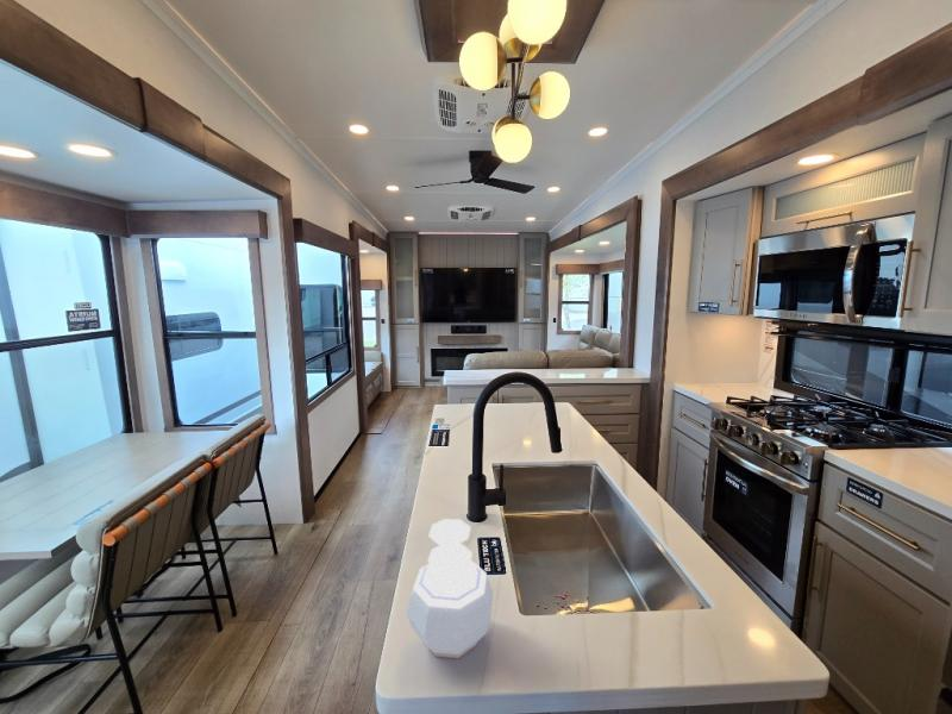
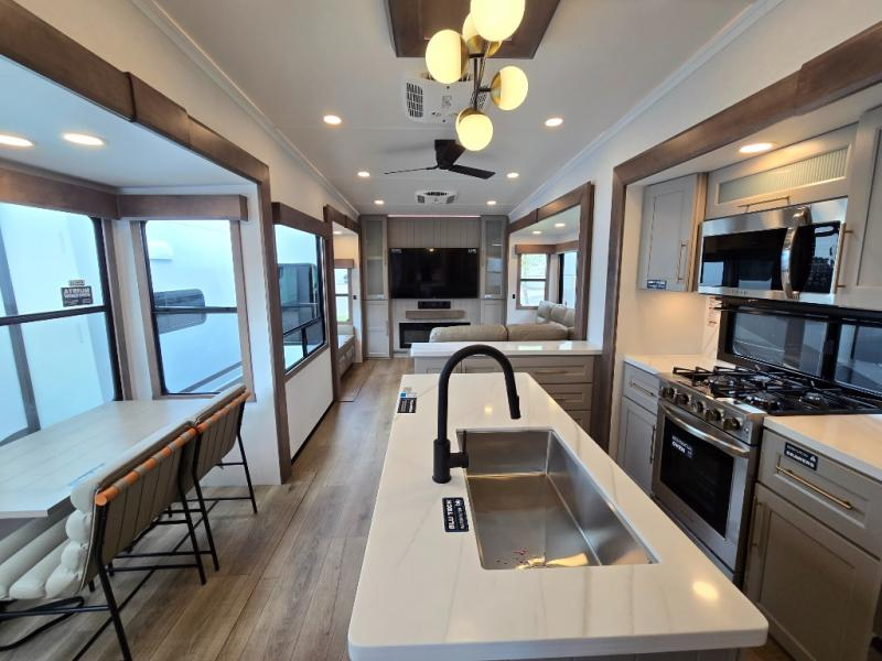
- soap dispenser (450, 581)
